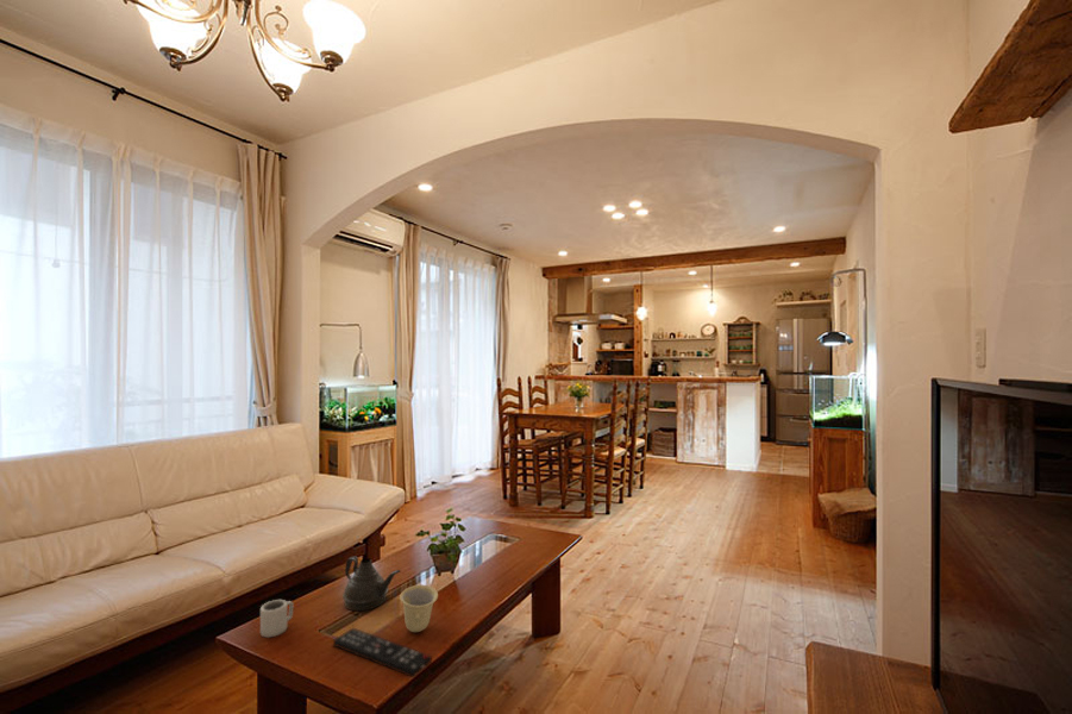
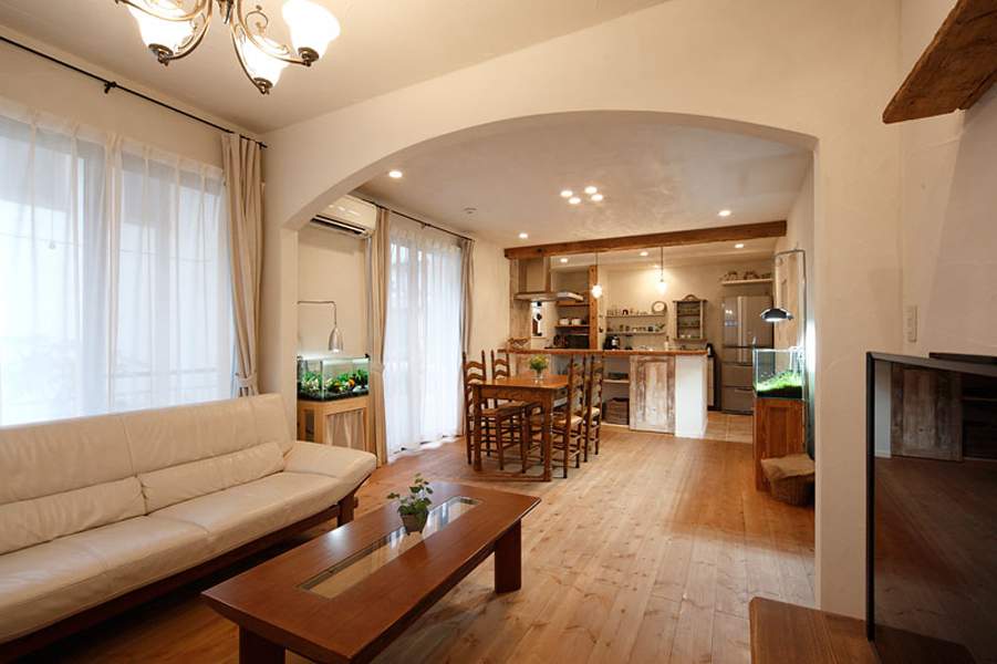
- cup (277, 615)
- cup (419, 610)
- remote control (381, 650)
- teapot (371, 582)
